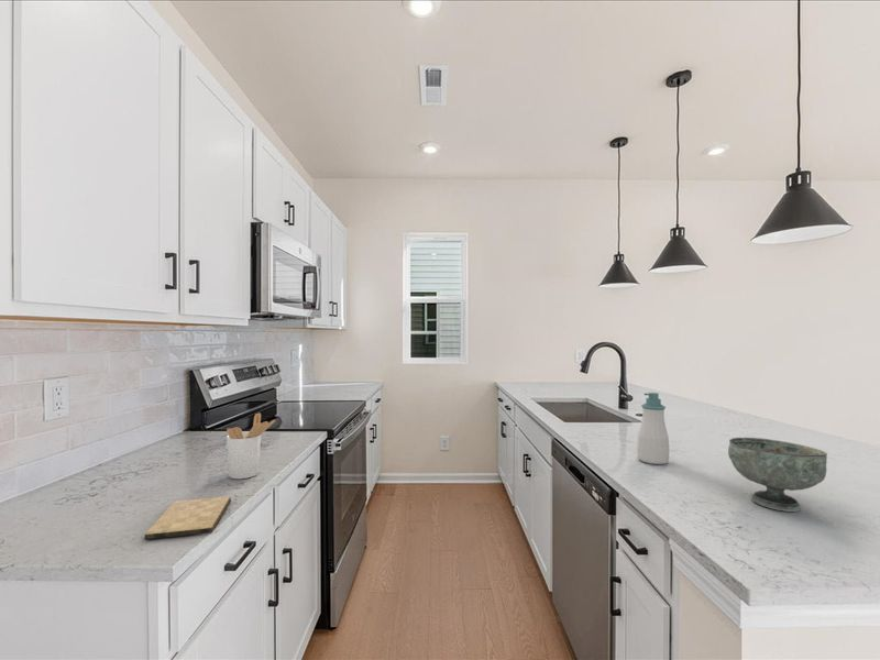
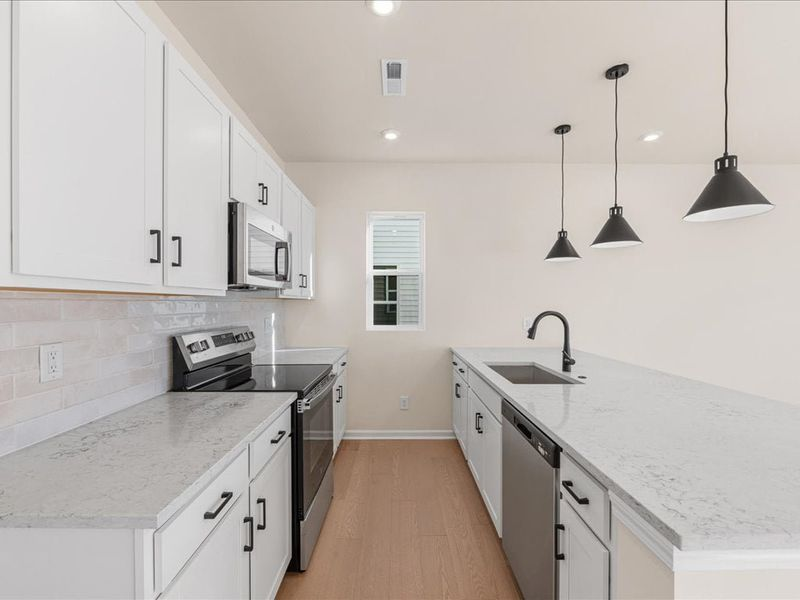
- bowl (774, 473)
- soap bottle (652, 427)
- utensil holder (250, 446)
- cutting board (191, 515)
